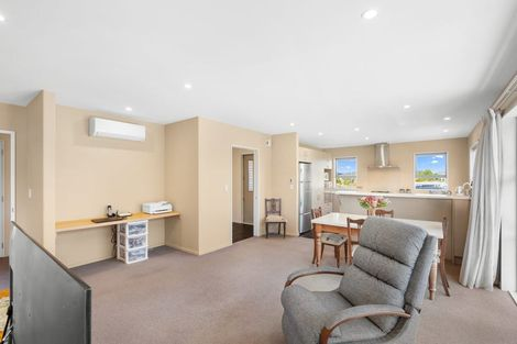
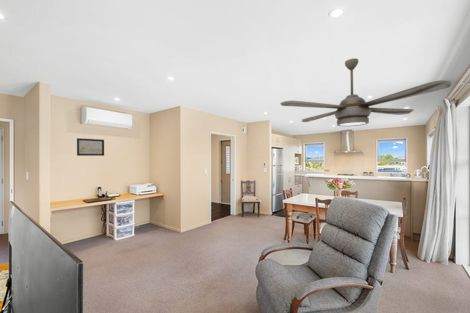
+ wall art (91, 147)
+ ceiling fan (351, 92)
